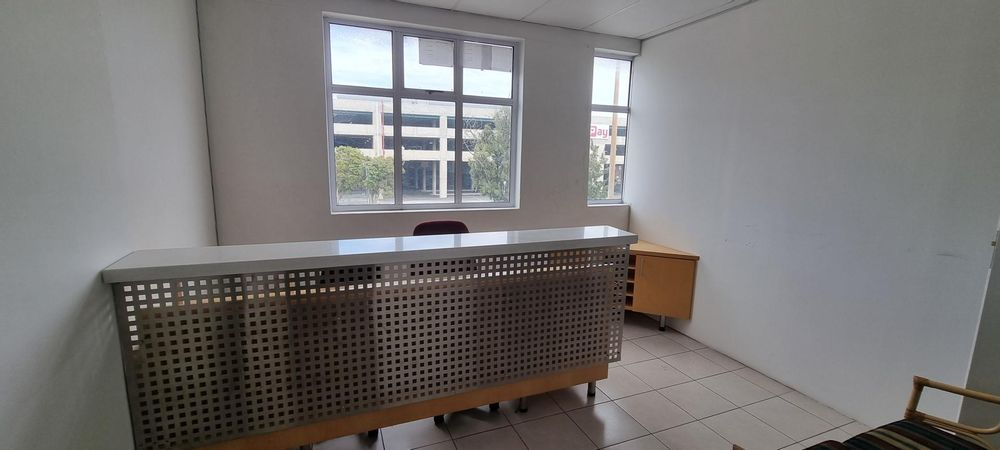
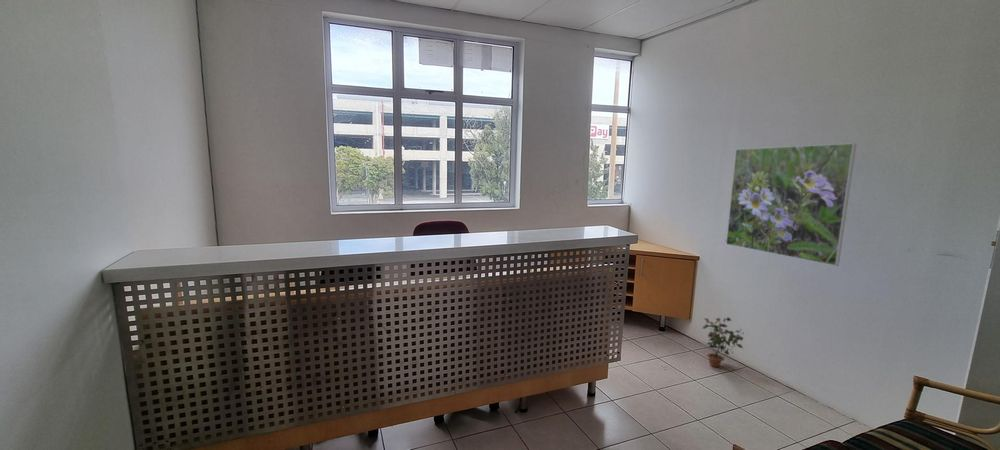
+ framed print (781, 201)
+ potted plant (717, 342)
